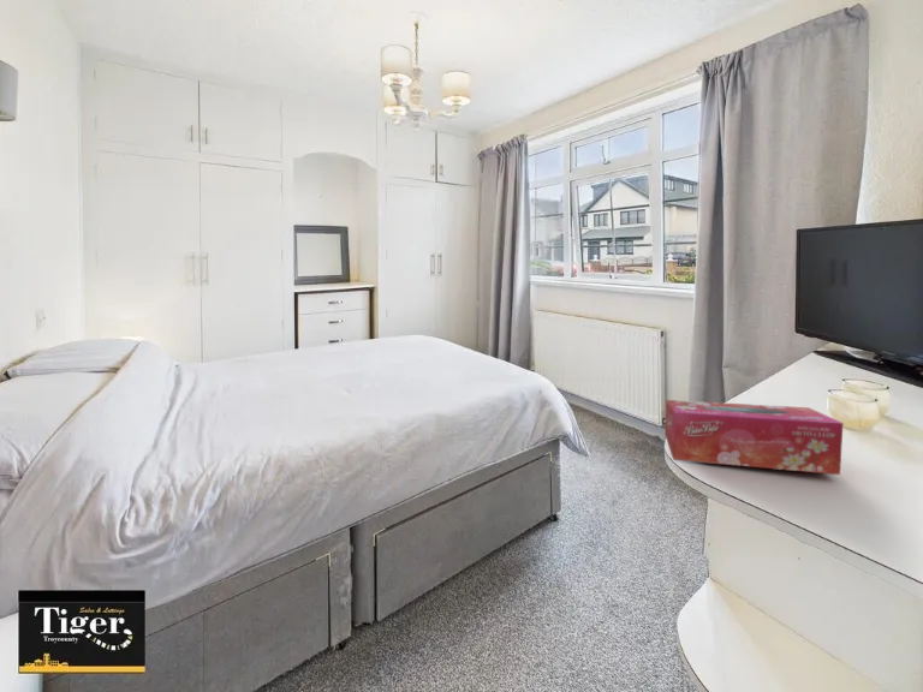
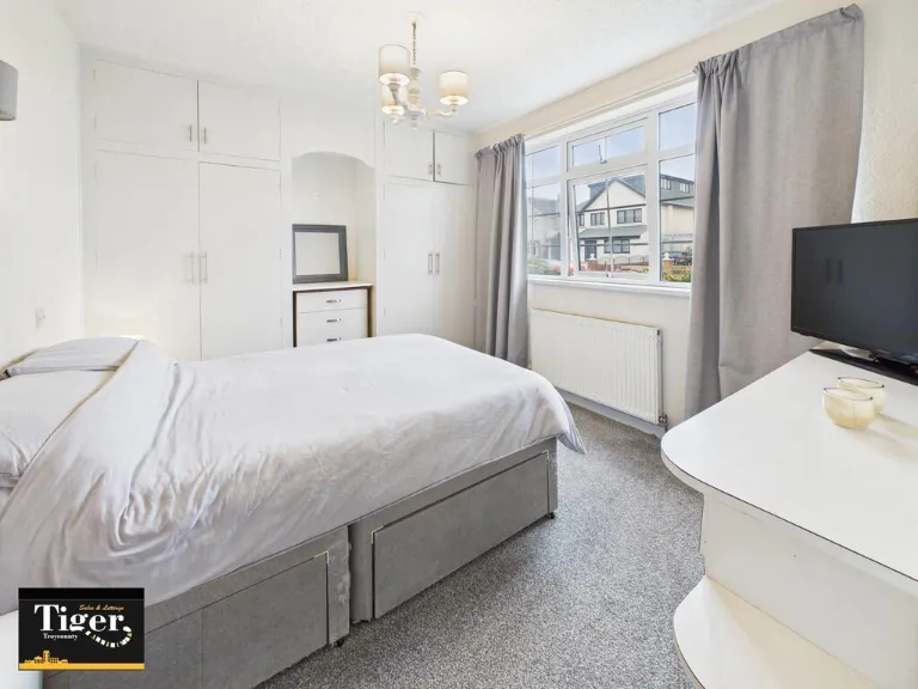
- tissue box (743, 432)
